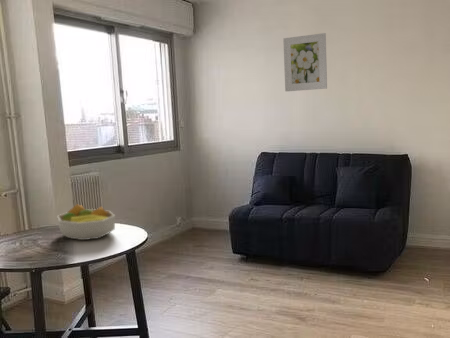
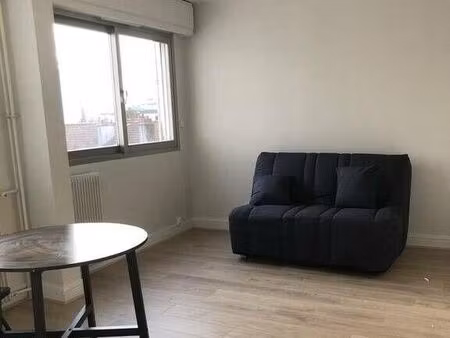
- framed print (305, 63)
- fruit bowl (86, 220)
